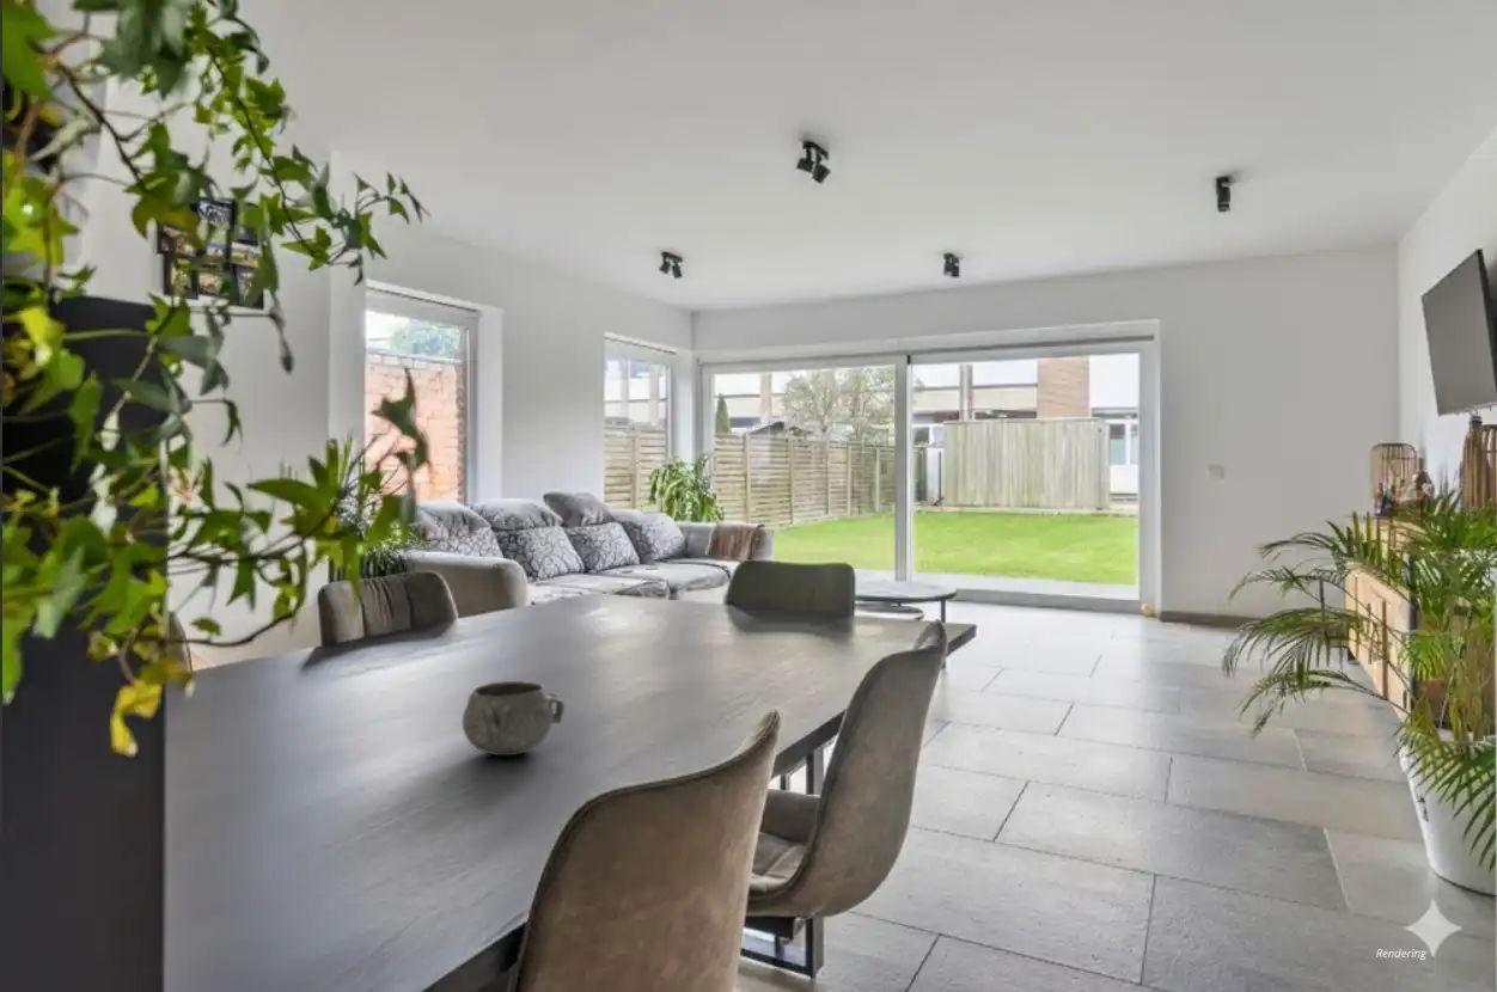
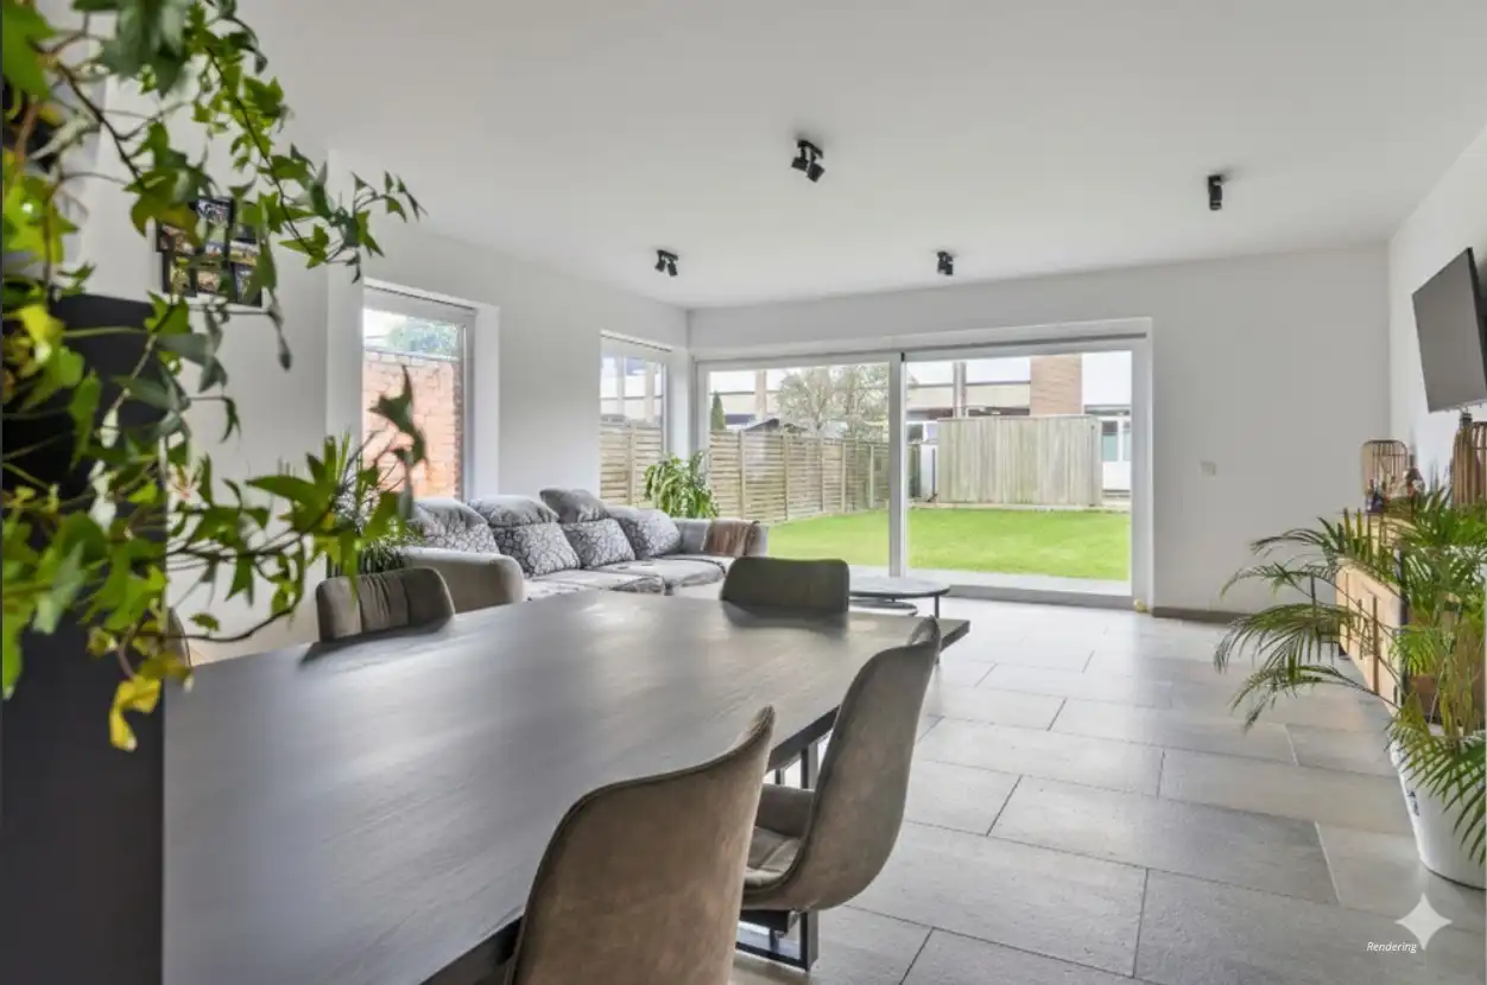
- decorative bowl (512, 721)
